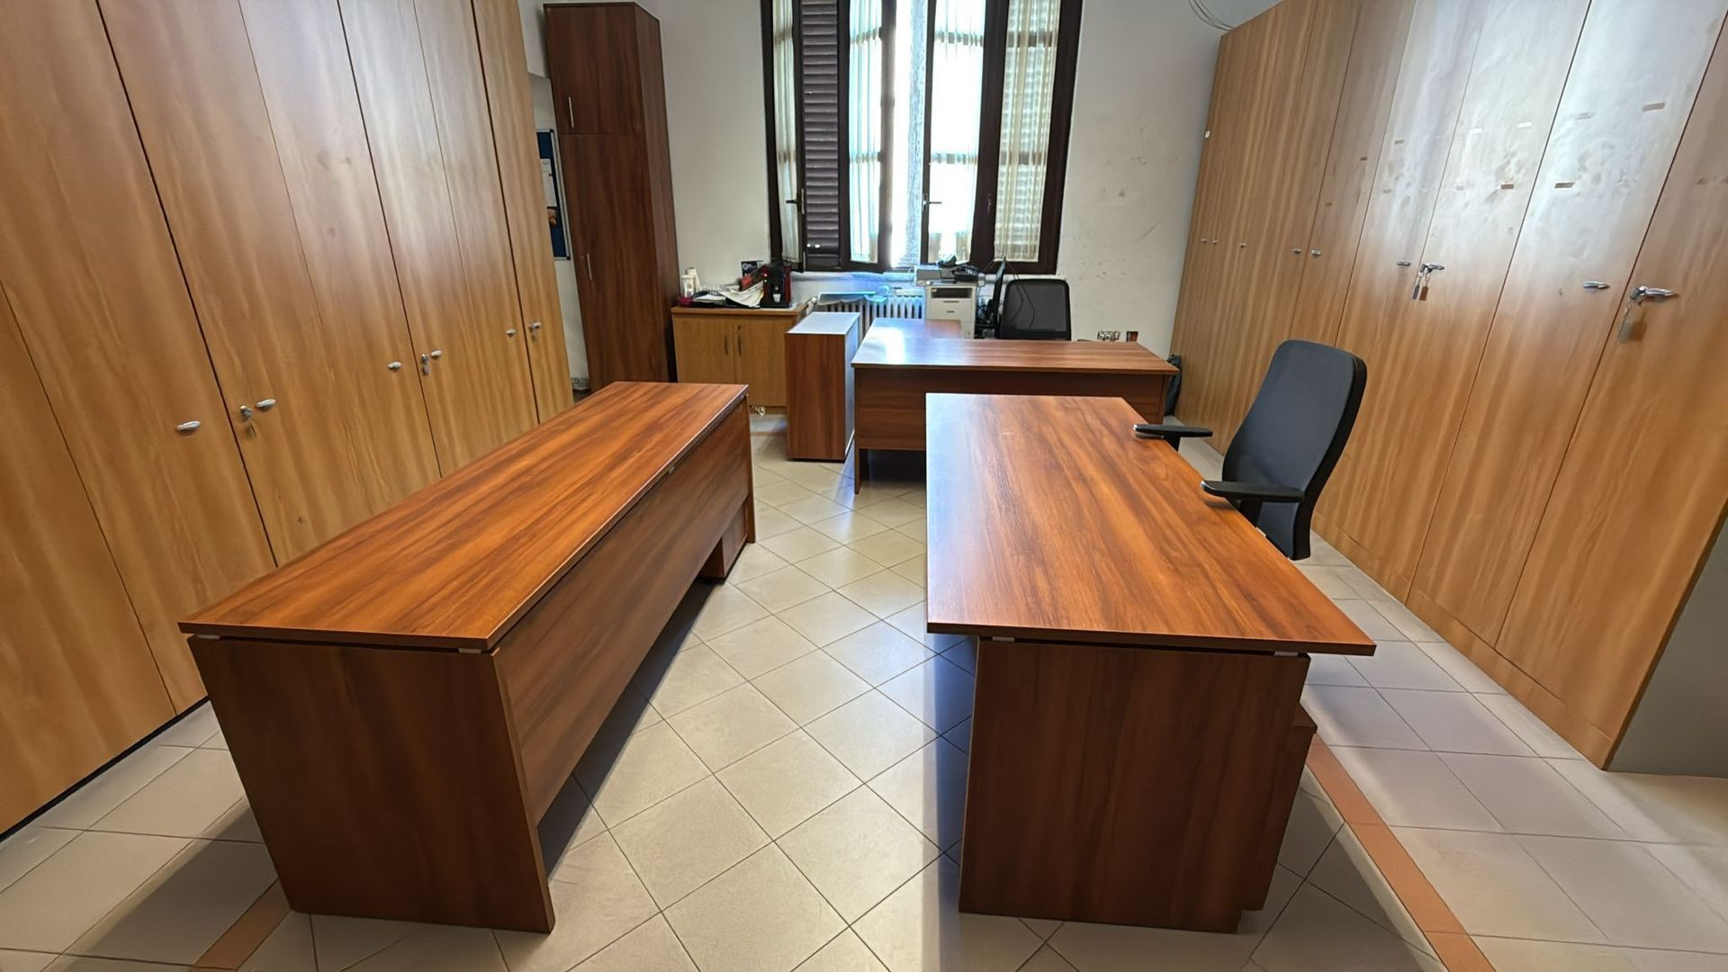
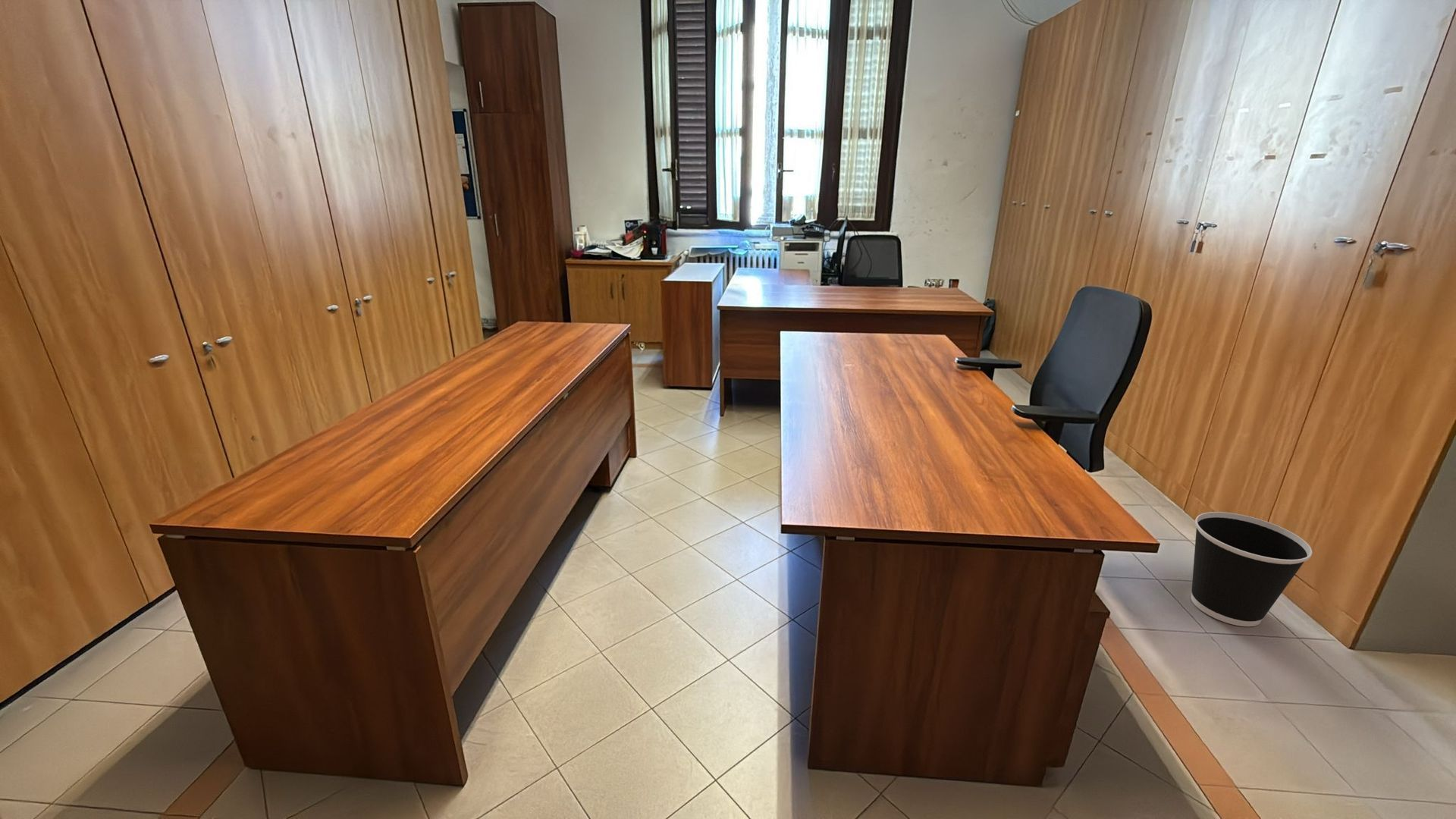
+ wastebasket (1238, 572)
